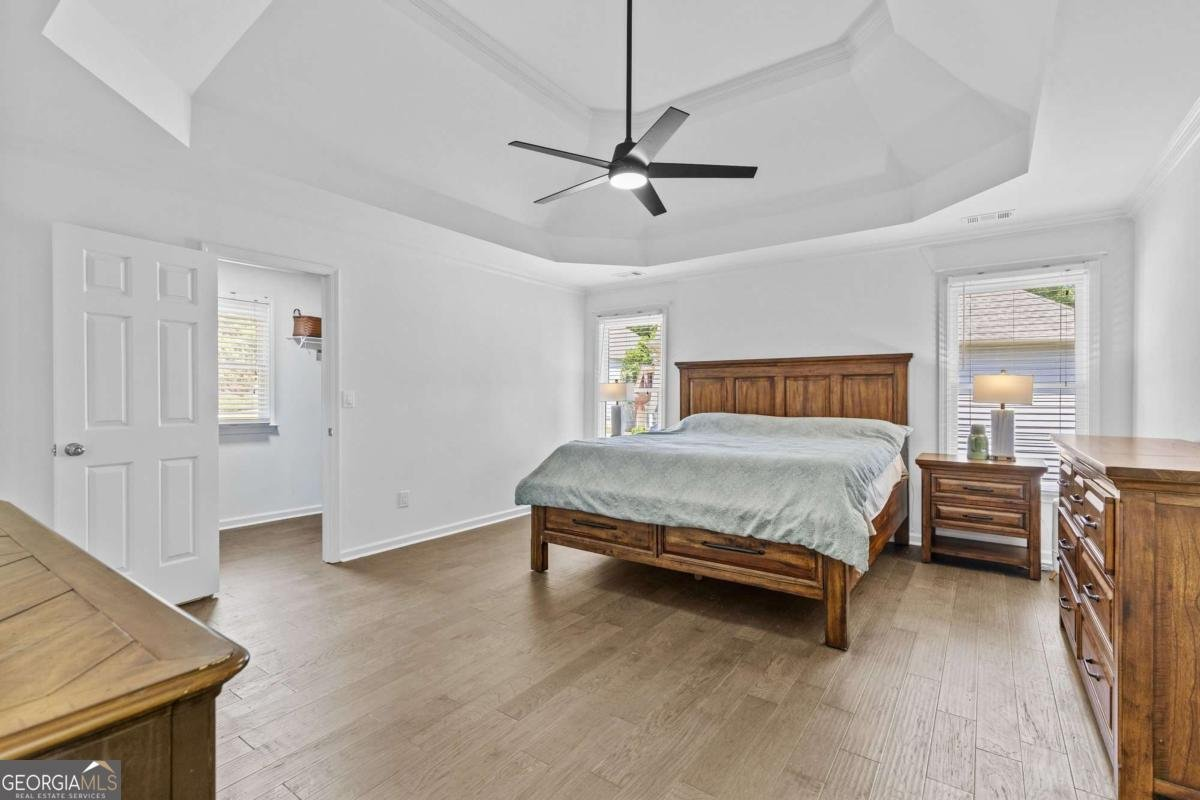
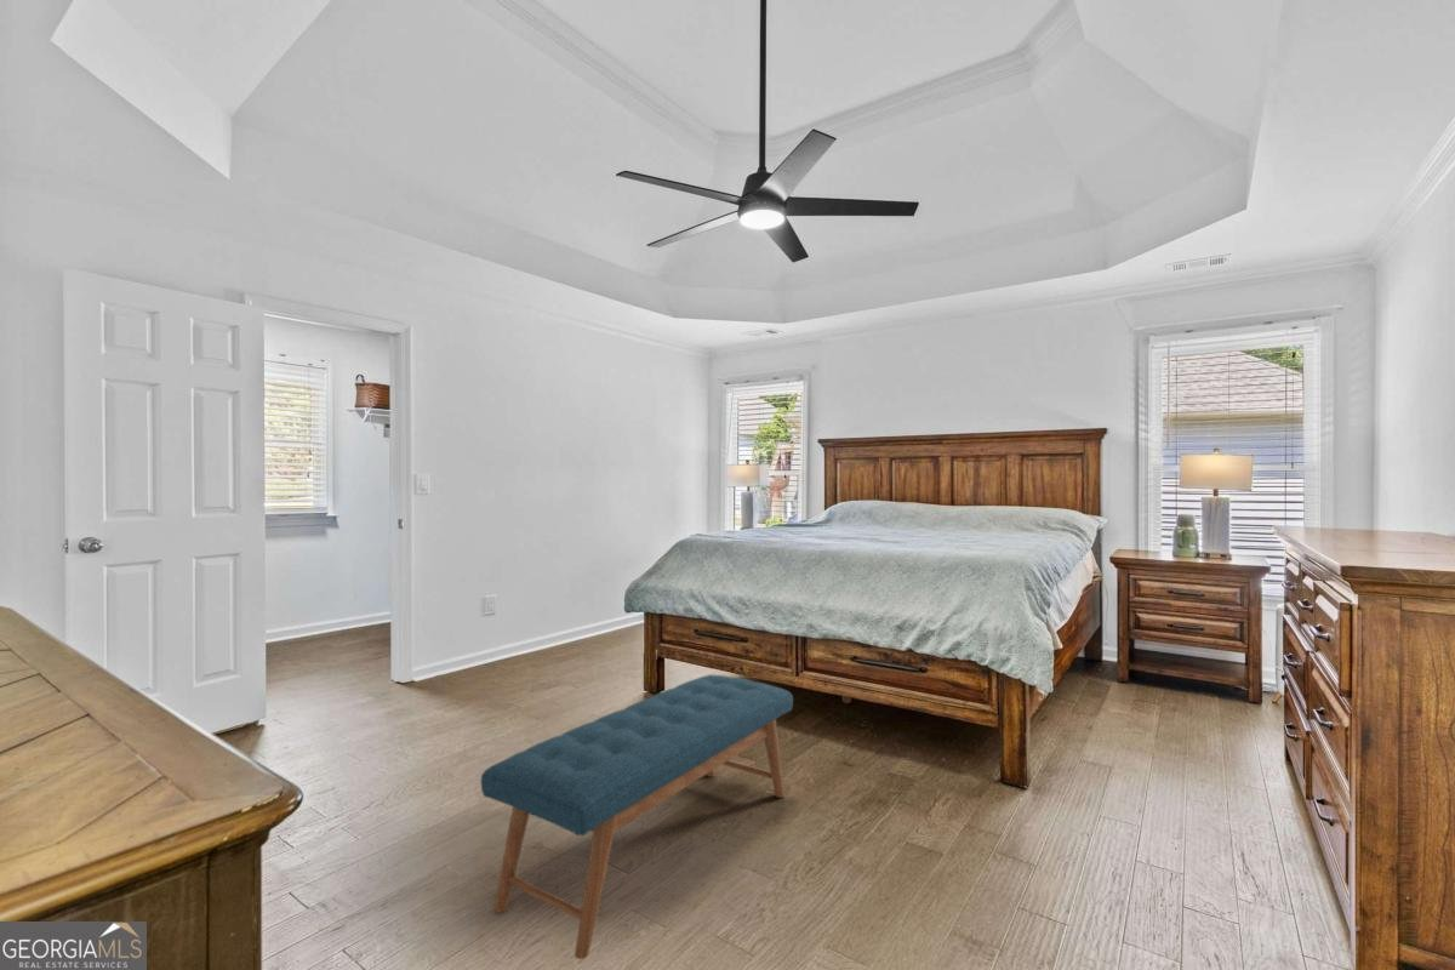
+ bench (661, 778)
